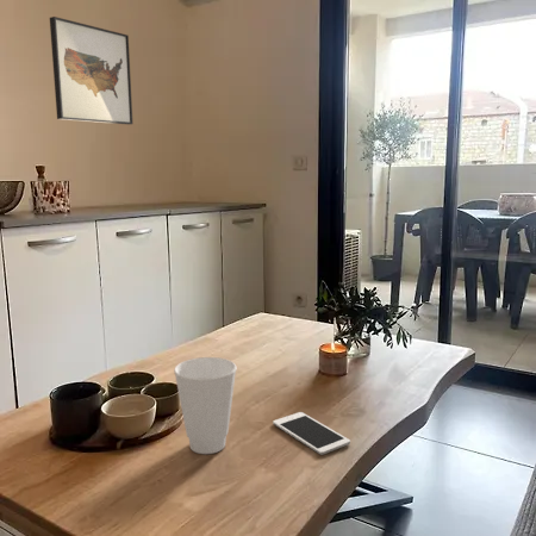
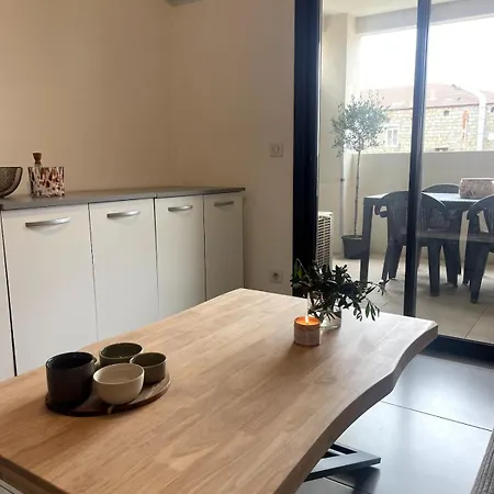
- cup (206, 406)
- wall art (94, 75)
- cell phone (310, 431)
